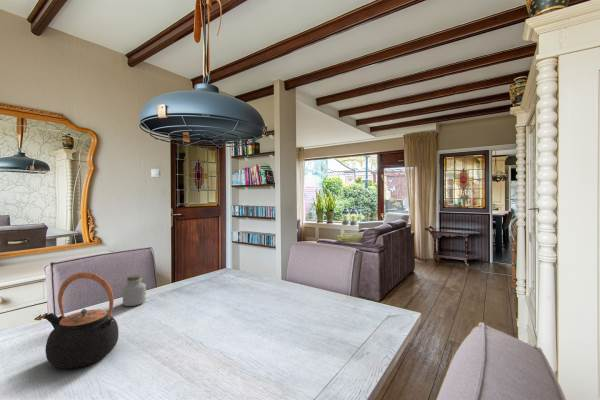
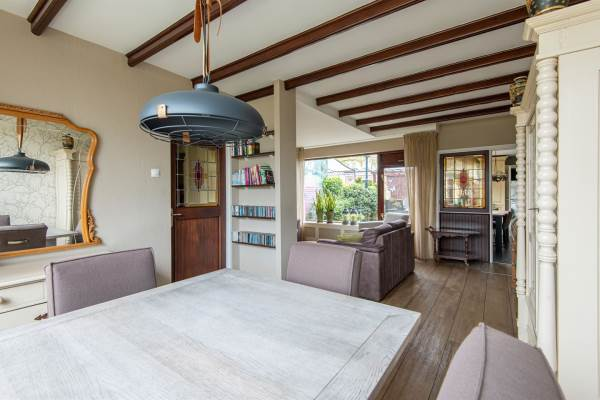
- jar (134, 289)
- teapot (79, 313)
